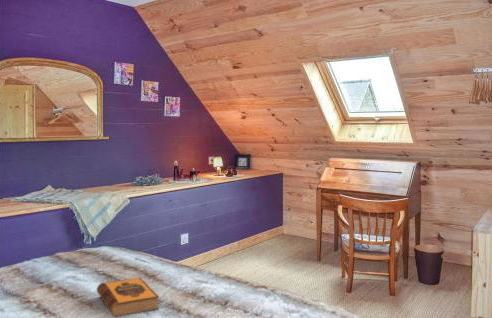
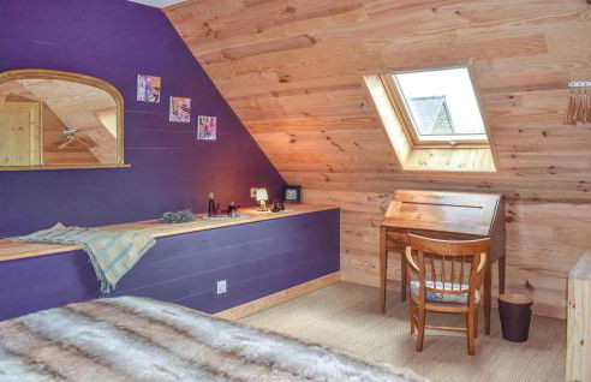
- hardback book (126, 296)
